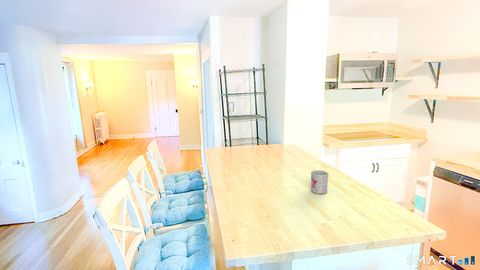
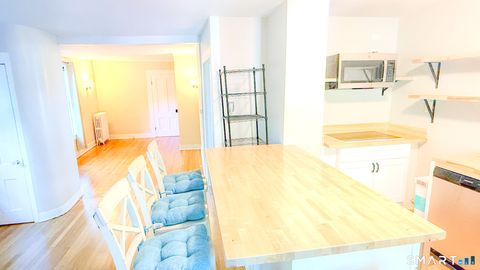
- mug (317, 180)
